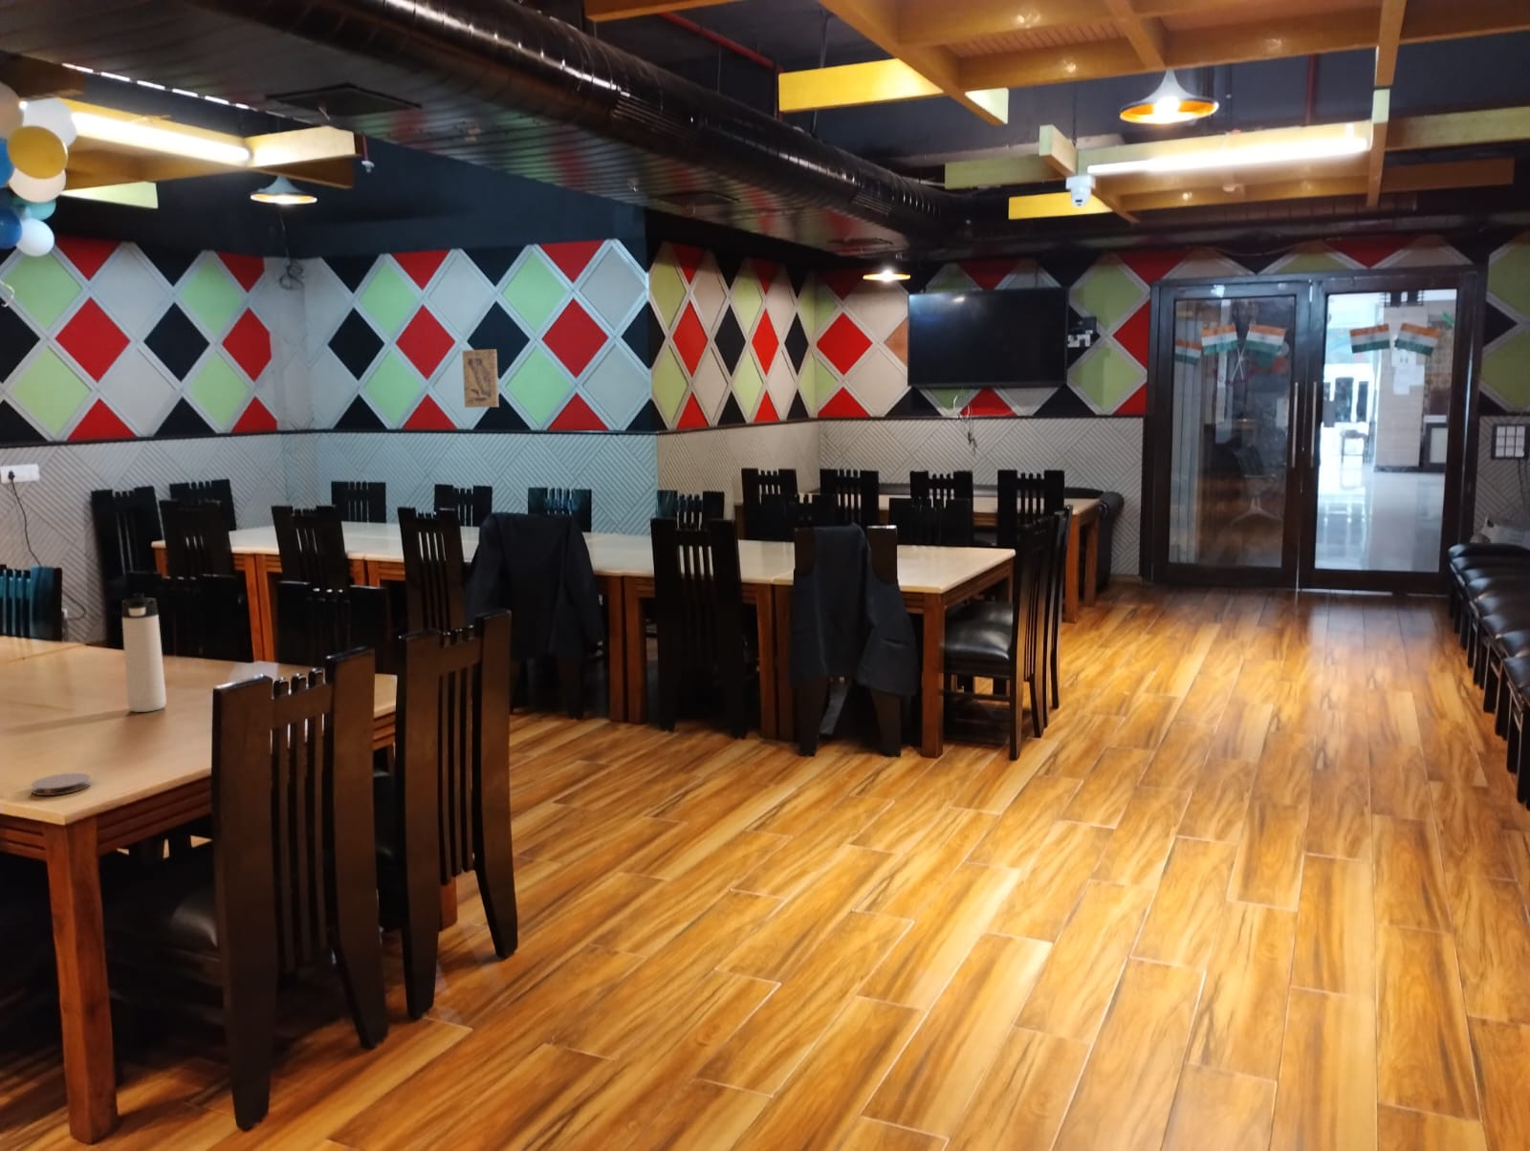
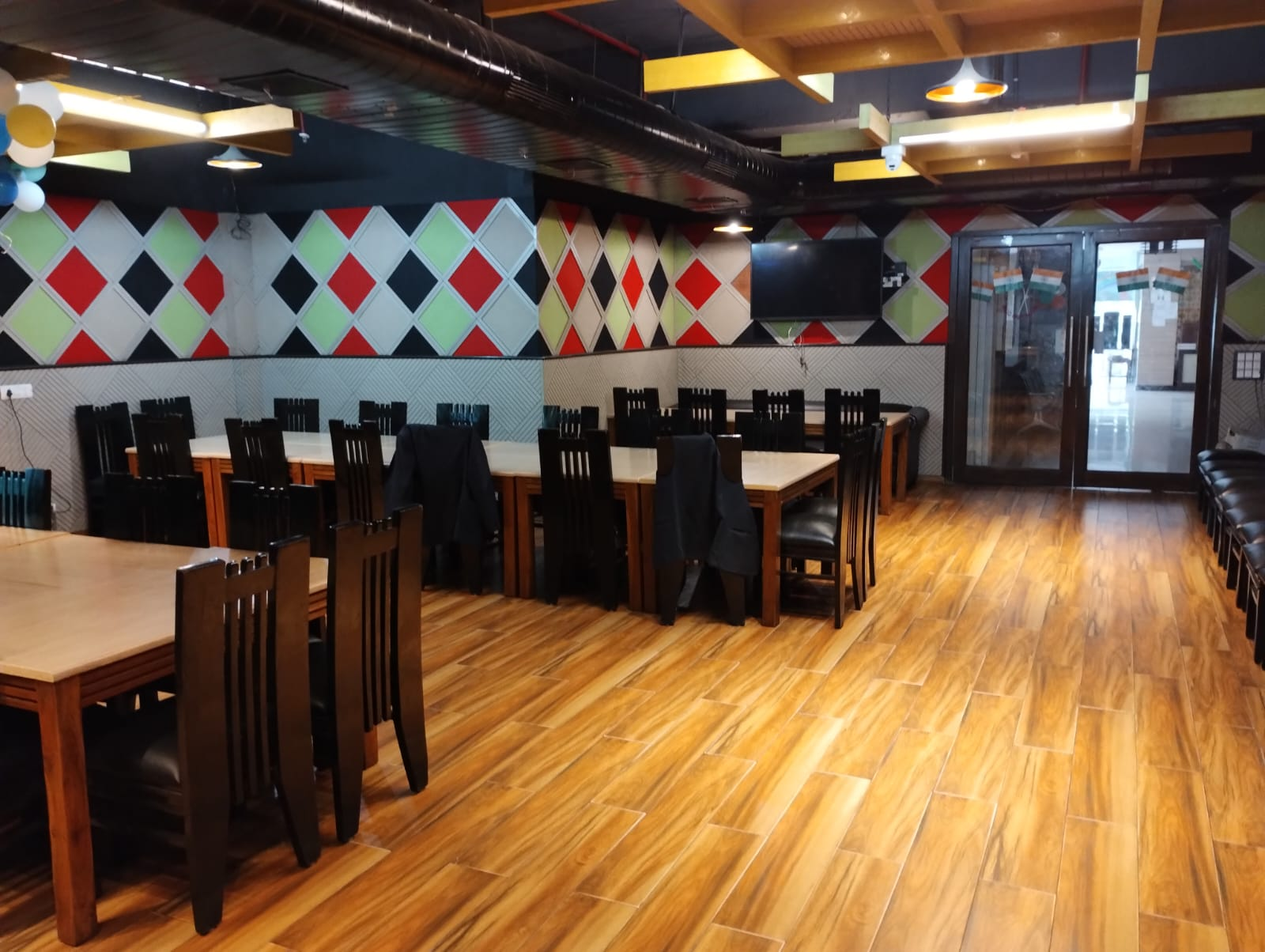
- coaster (62, 783)
- wall art (480, 378)
- thermos bottle (142, 653)
